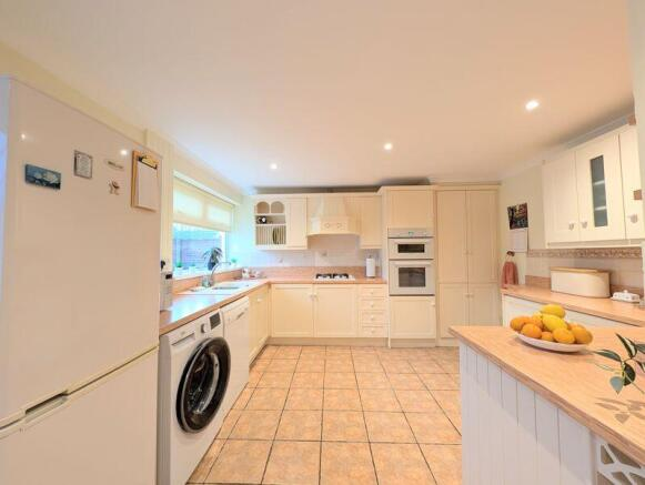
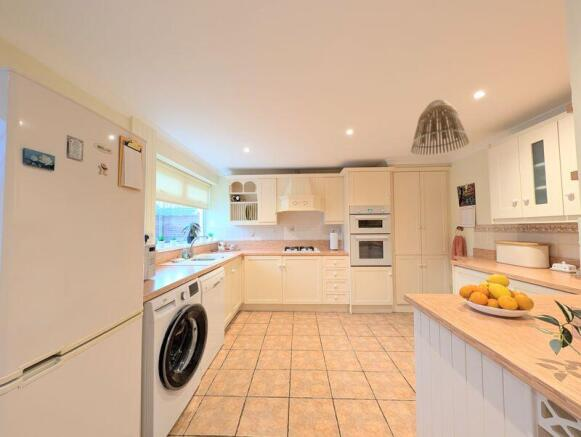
+ lamp shade (436, 125)
